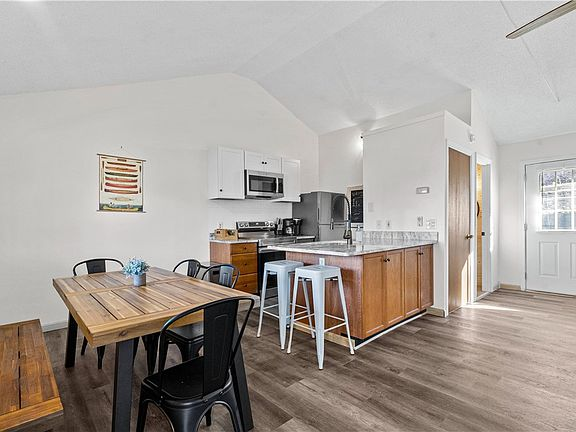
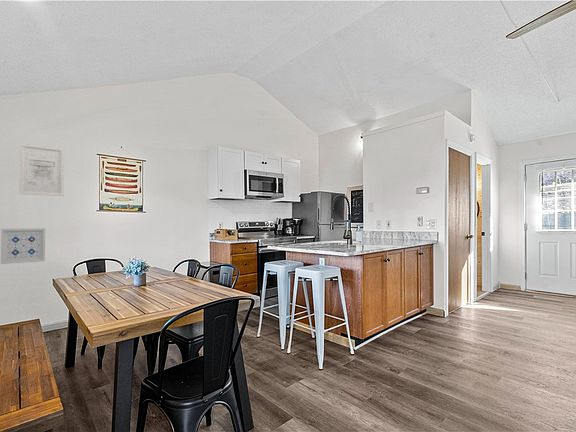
+ wall art (42, 170)
+ wall art (23, 245)
